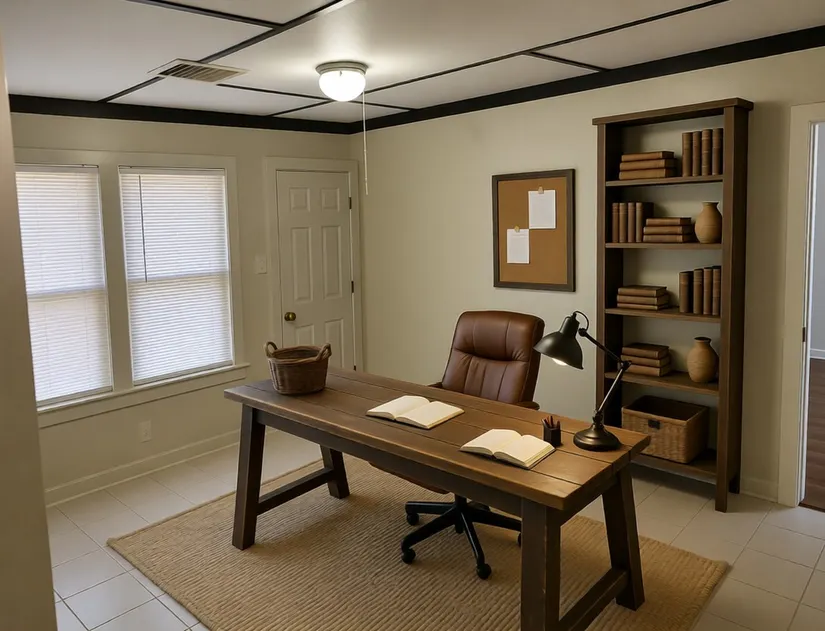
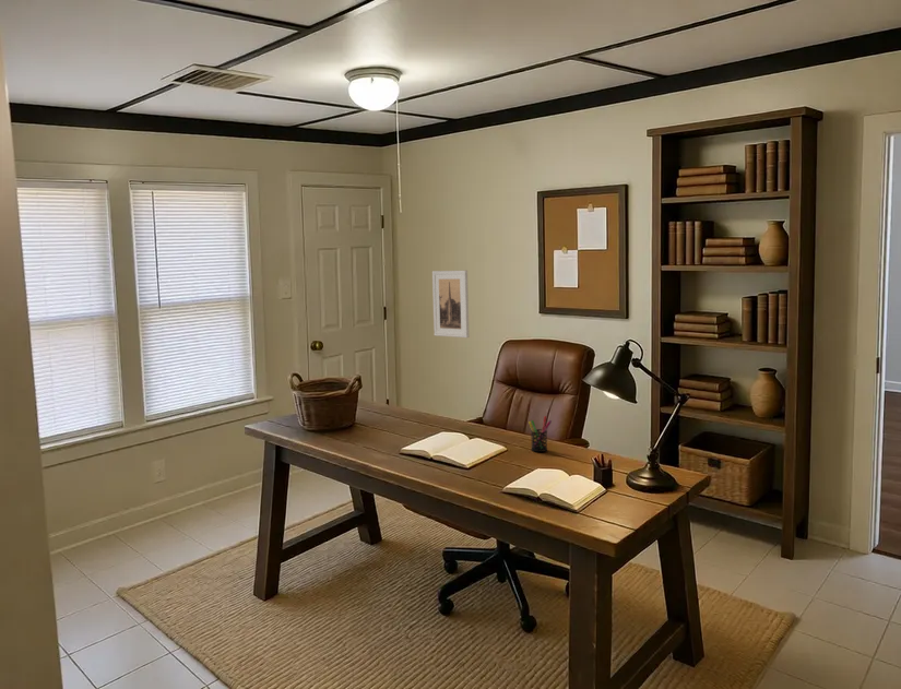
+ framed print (450, 304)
+ pen holder (538, 432)
